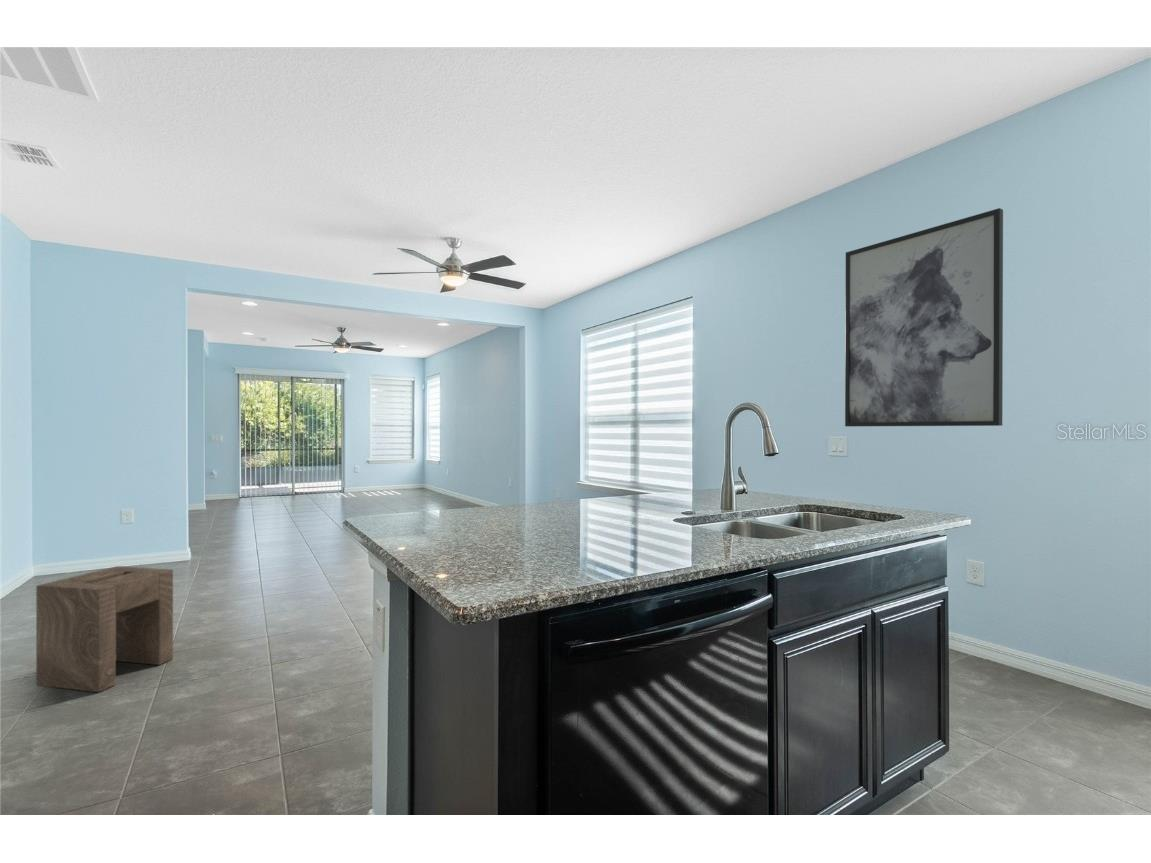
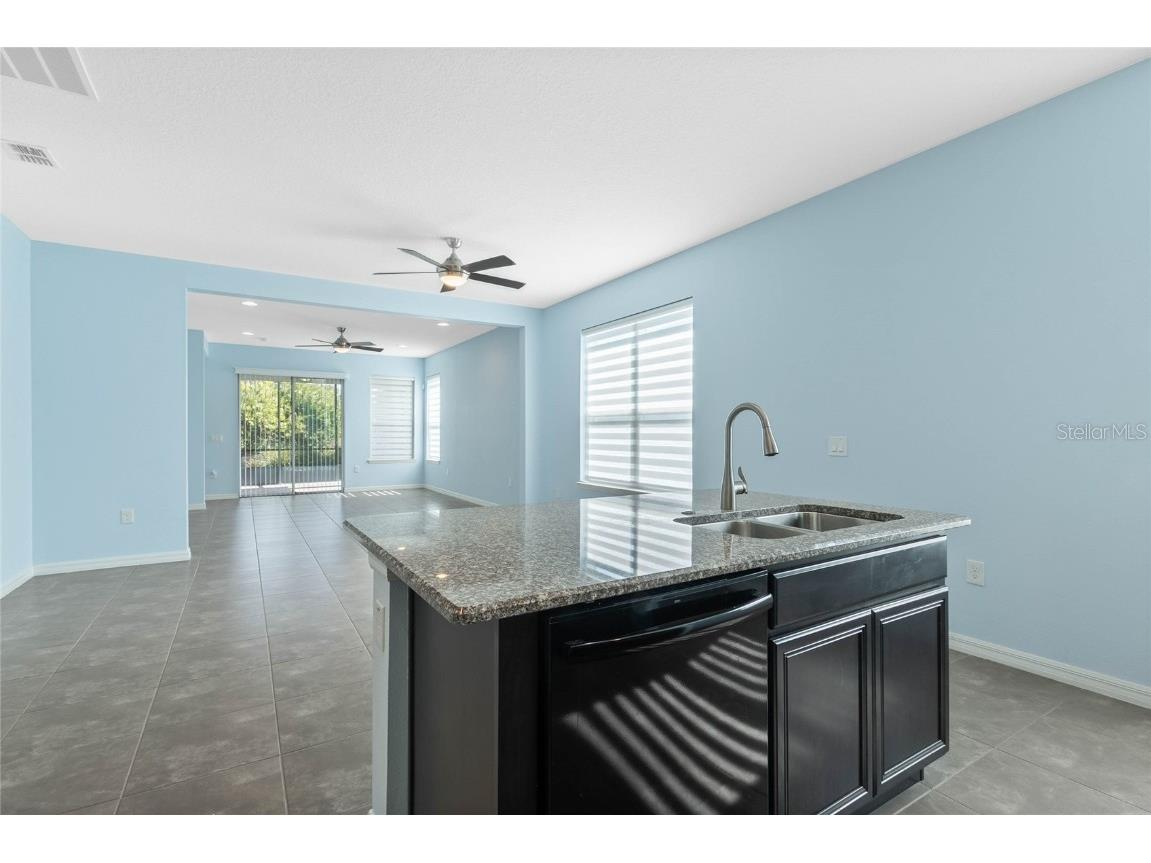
- stool (108, 624)
- wall art (915, 329)
